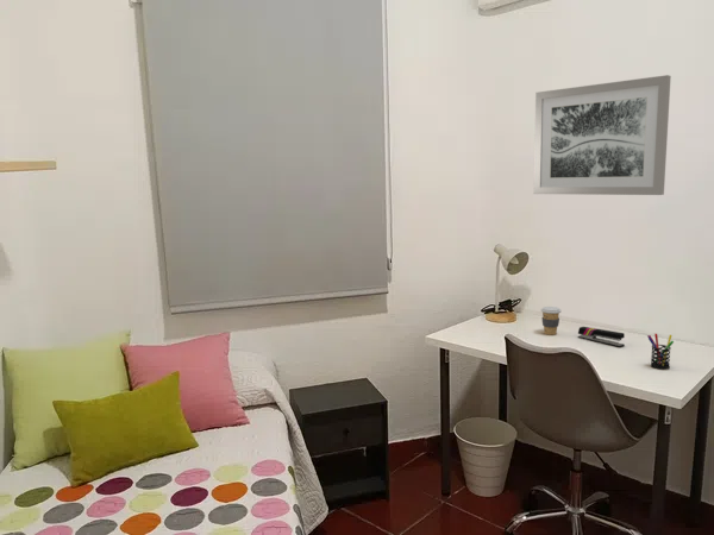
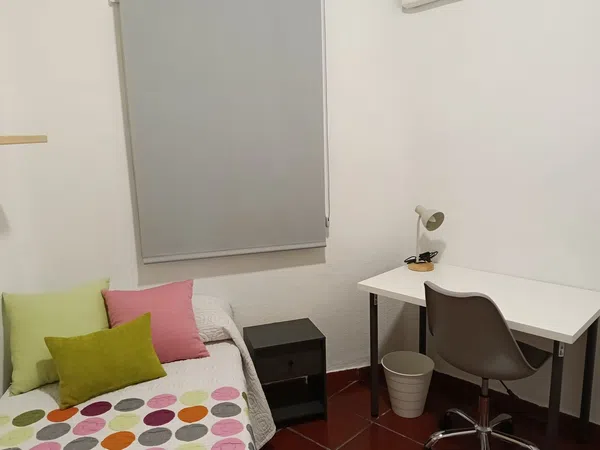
- stapler (600, 335)
- wall art (595, 140)
- pen holder (662, 350)
- coffee cup (550, 320)
